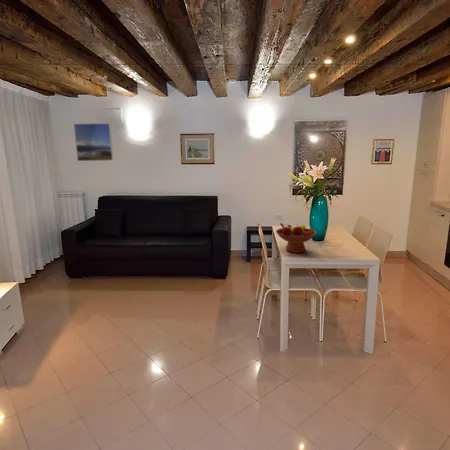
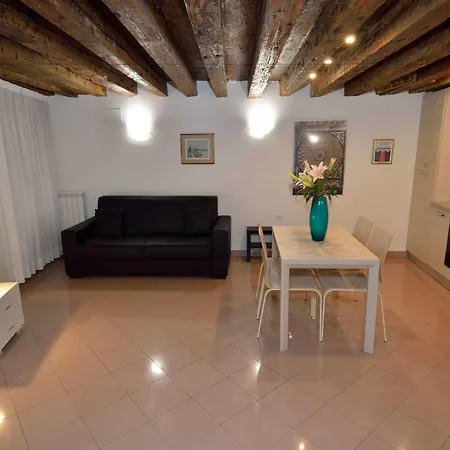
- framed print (93, 142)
- fruit bowl (295, 237)
